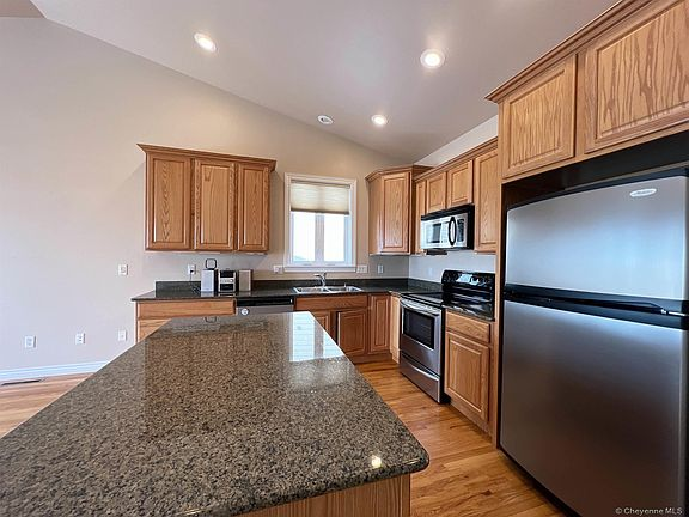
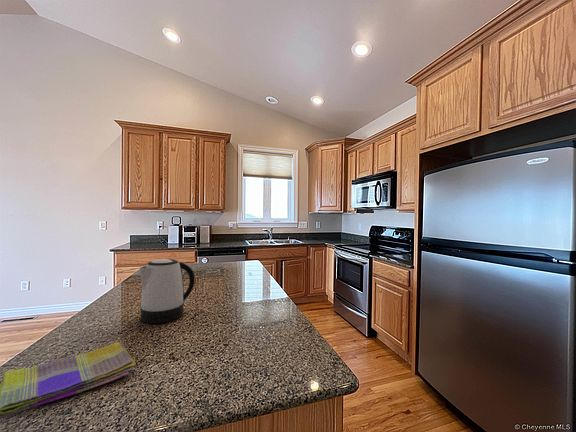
+ kettle (168, 286)
+ dish towel (71, 371)
